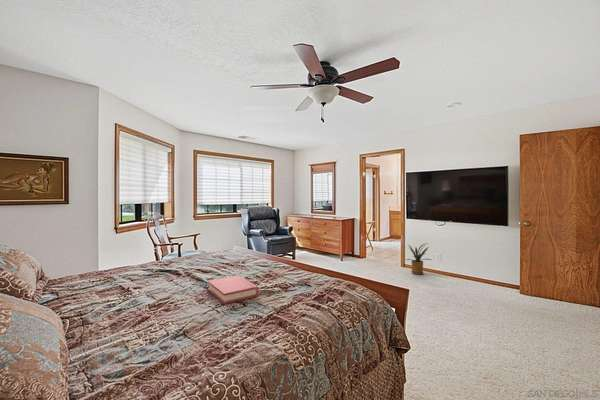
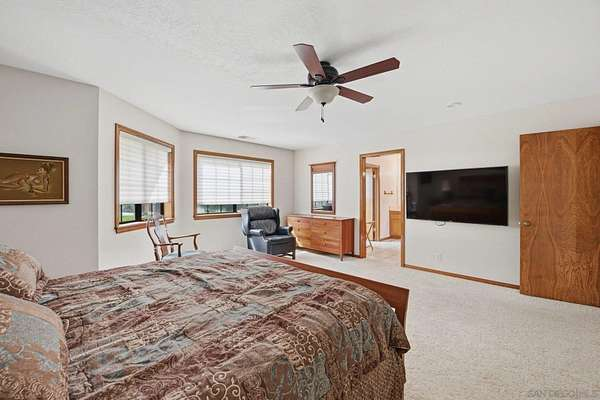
- hardback book (232, 288)
- house plant (417, 257)
